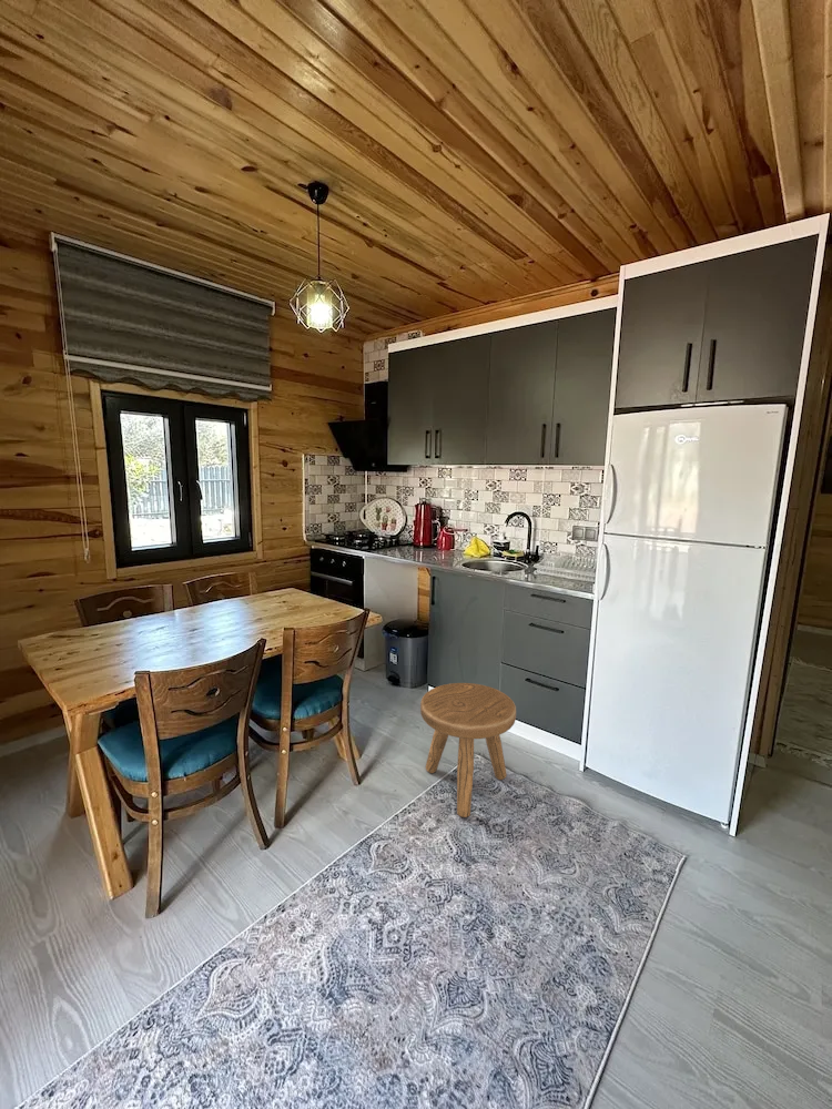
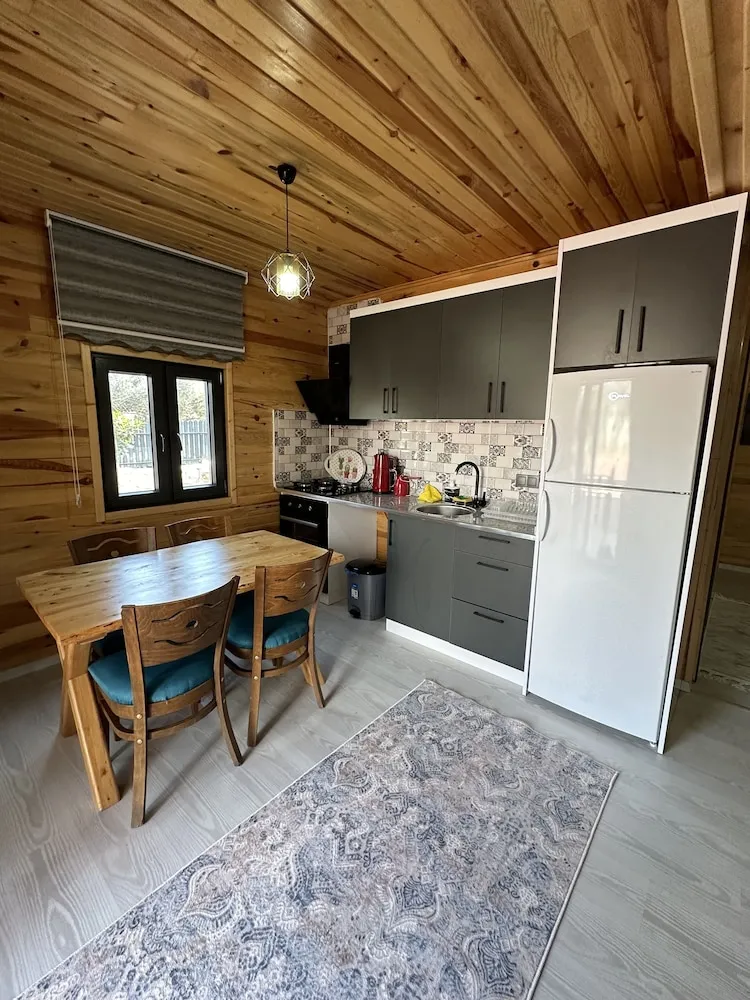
- stool (465, 744)
